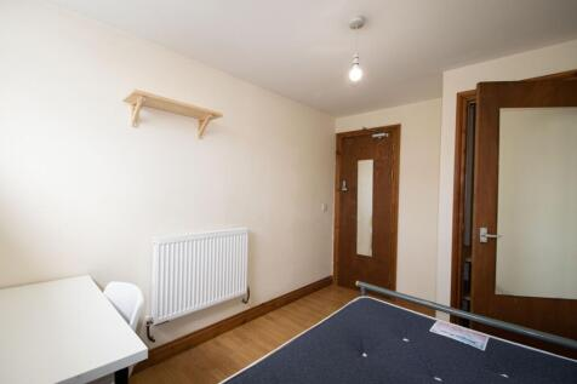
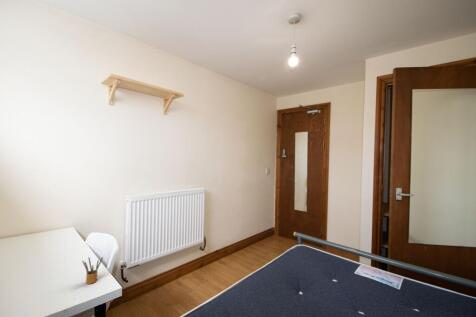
+ pencil box (92, 269)
